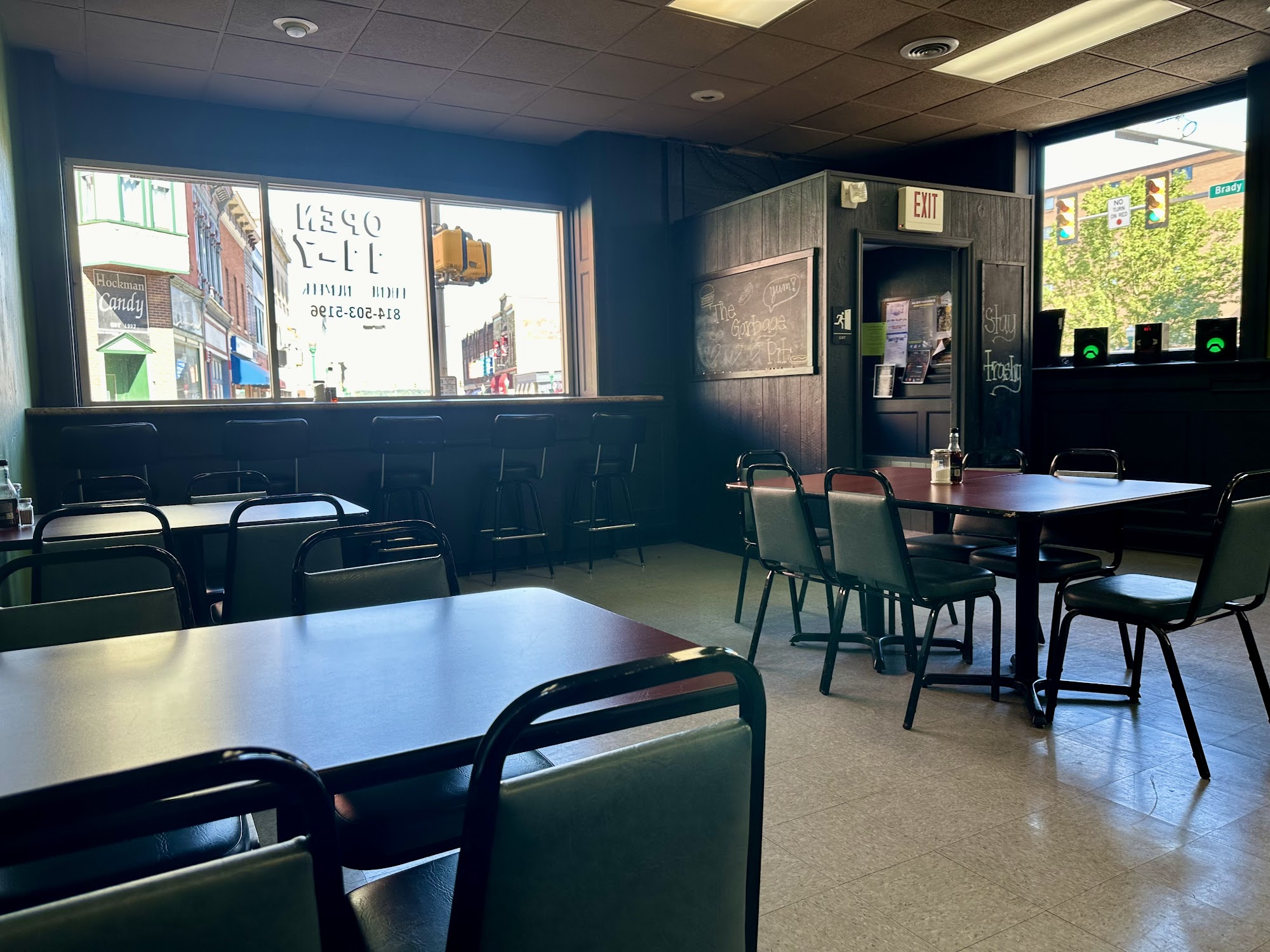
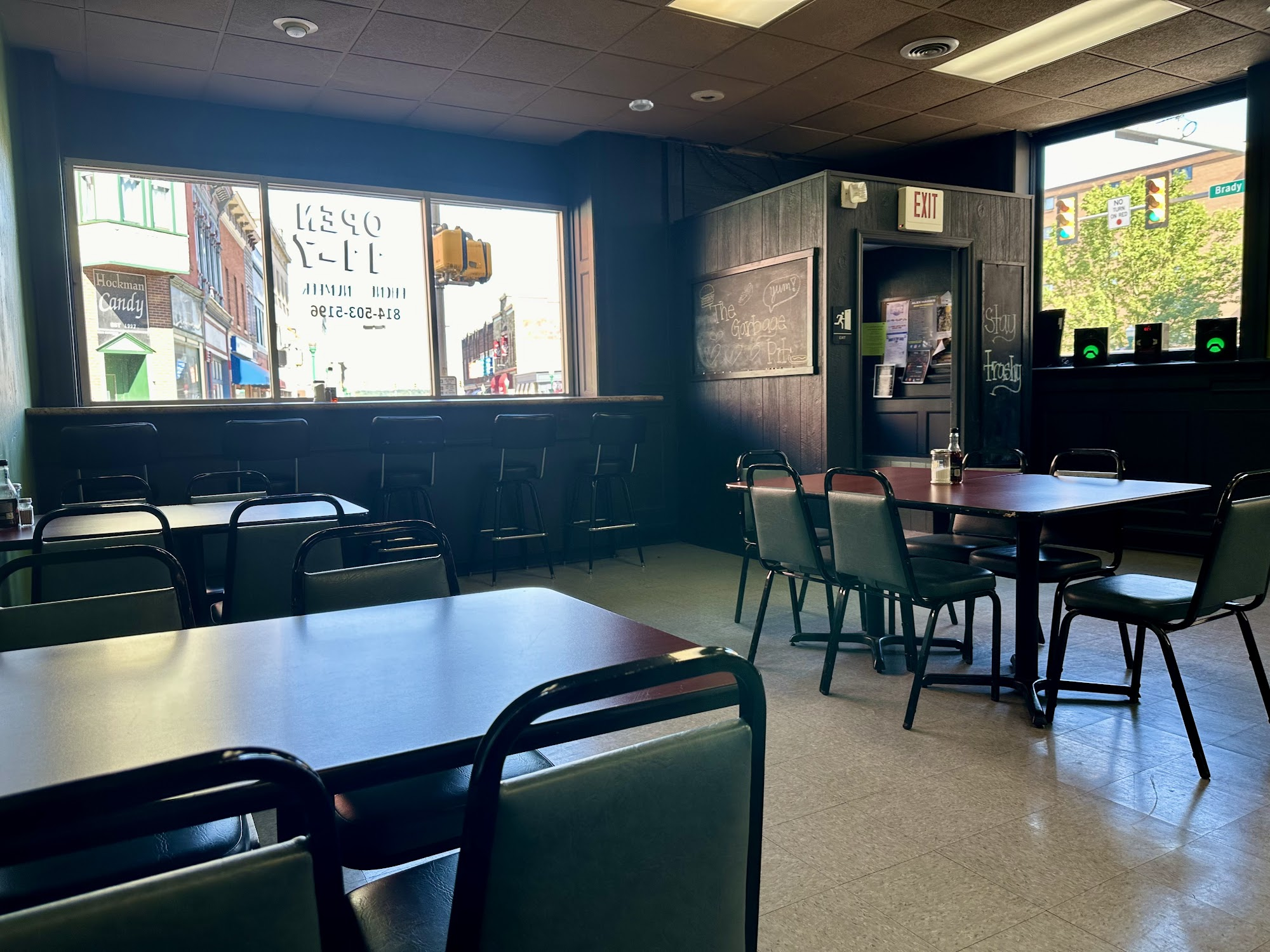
+ smoke detector (641, 103)
